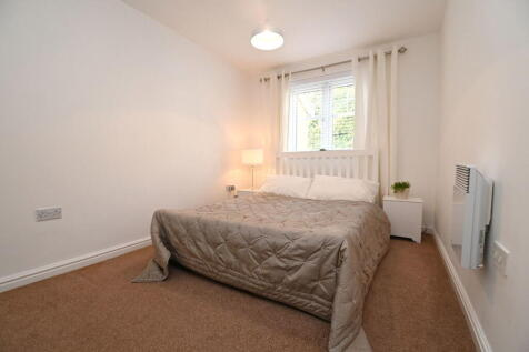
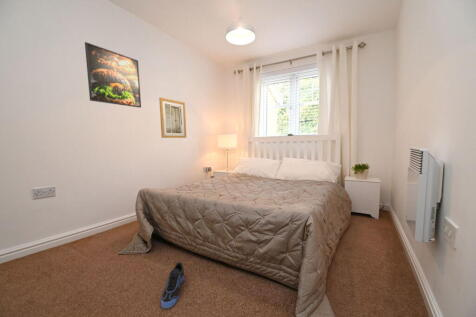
+ sneaker (173, 282)
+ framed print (116, 78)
+ wall art (173, 119)
